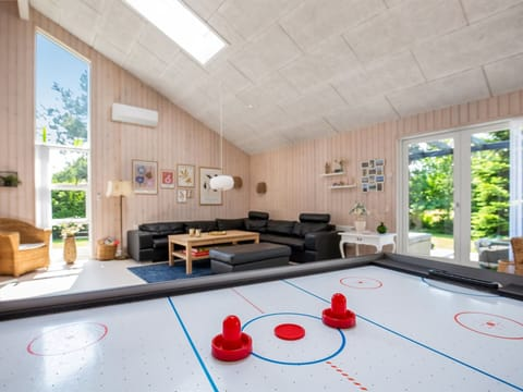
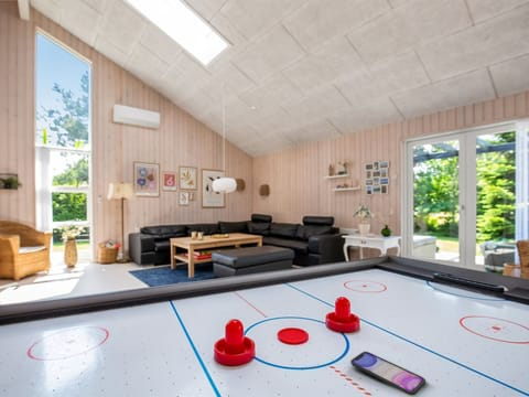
+ smartphone (386, 371)
